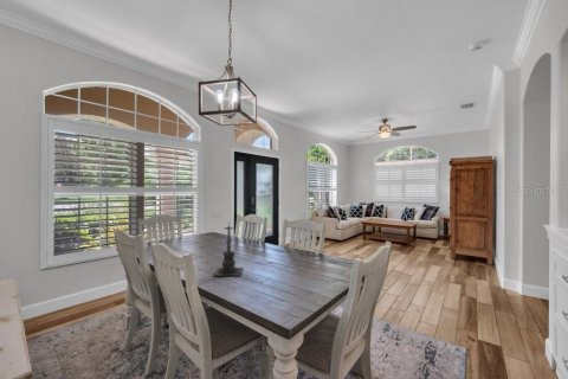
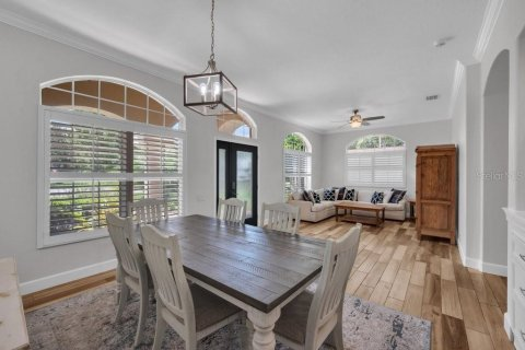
- candle holder (228, 245)
